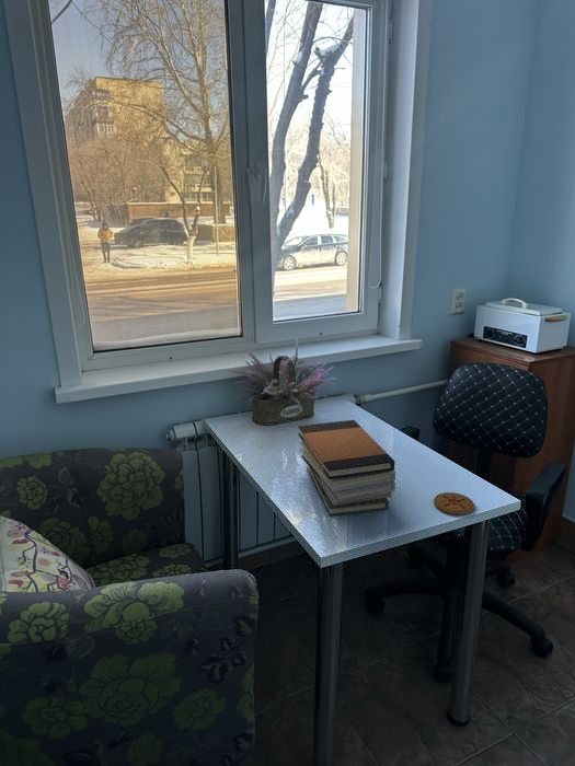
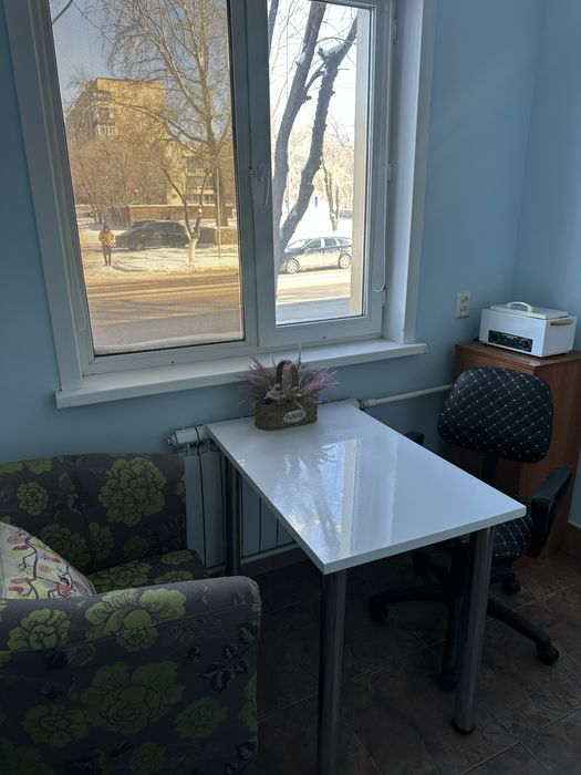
- book stack (344, 465)
- coaster (453, 503)
